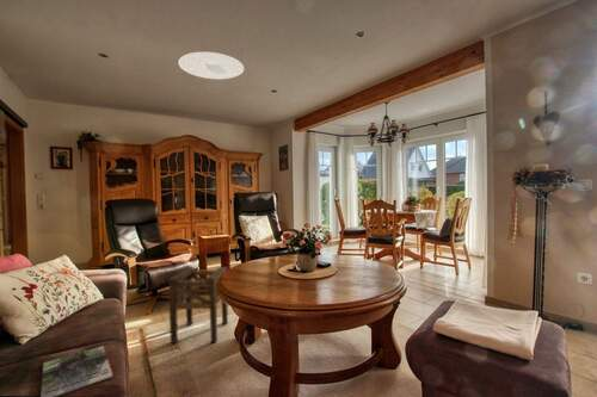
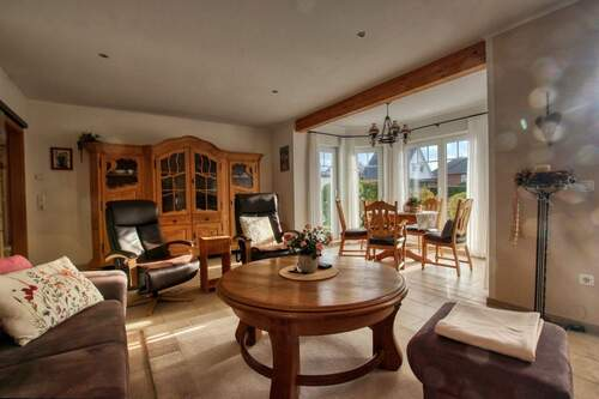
- stool (199, 303)
- magazine (76, 370)
- ceiling light (211, 63)
